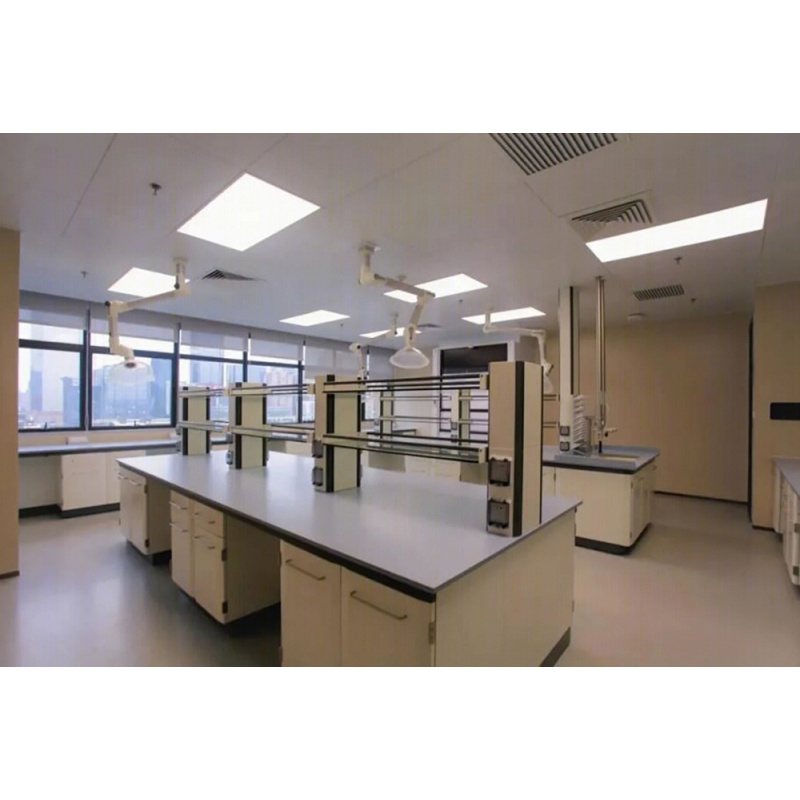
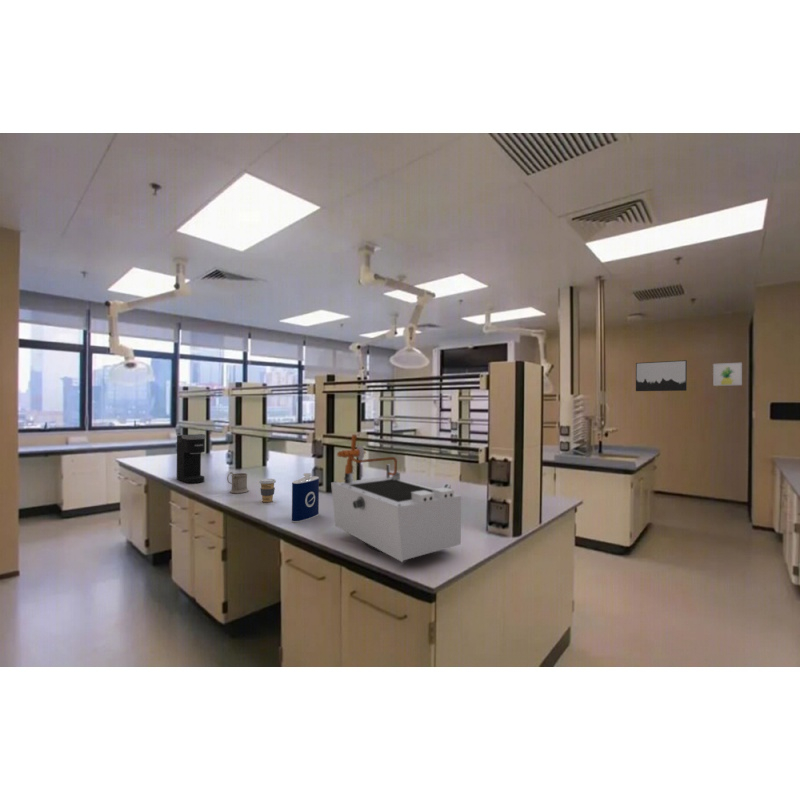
+ coffee maker (190, 457)
+ wall art (660, 376)
+ flask (306, 496)
+ laboratory equipment (388, 491)
+ mug (236, 481)
+ wall art (727, 374)
+ coffee cup (267, 490)
